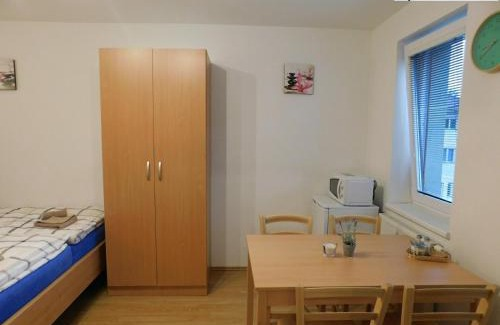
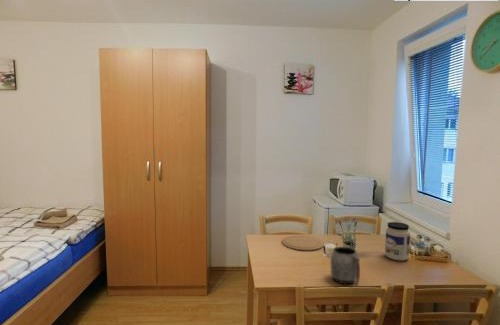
+ jar (397, 241)
+ mug (347, 266)
+ plate (302, 242)
